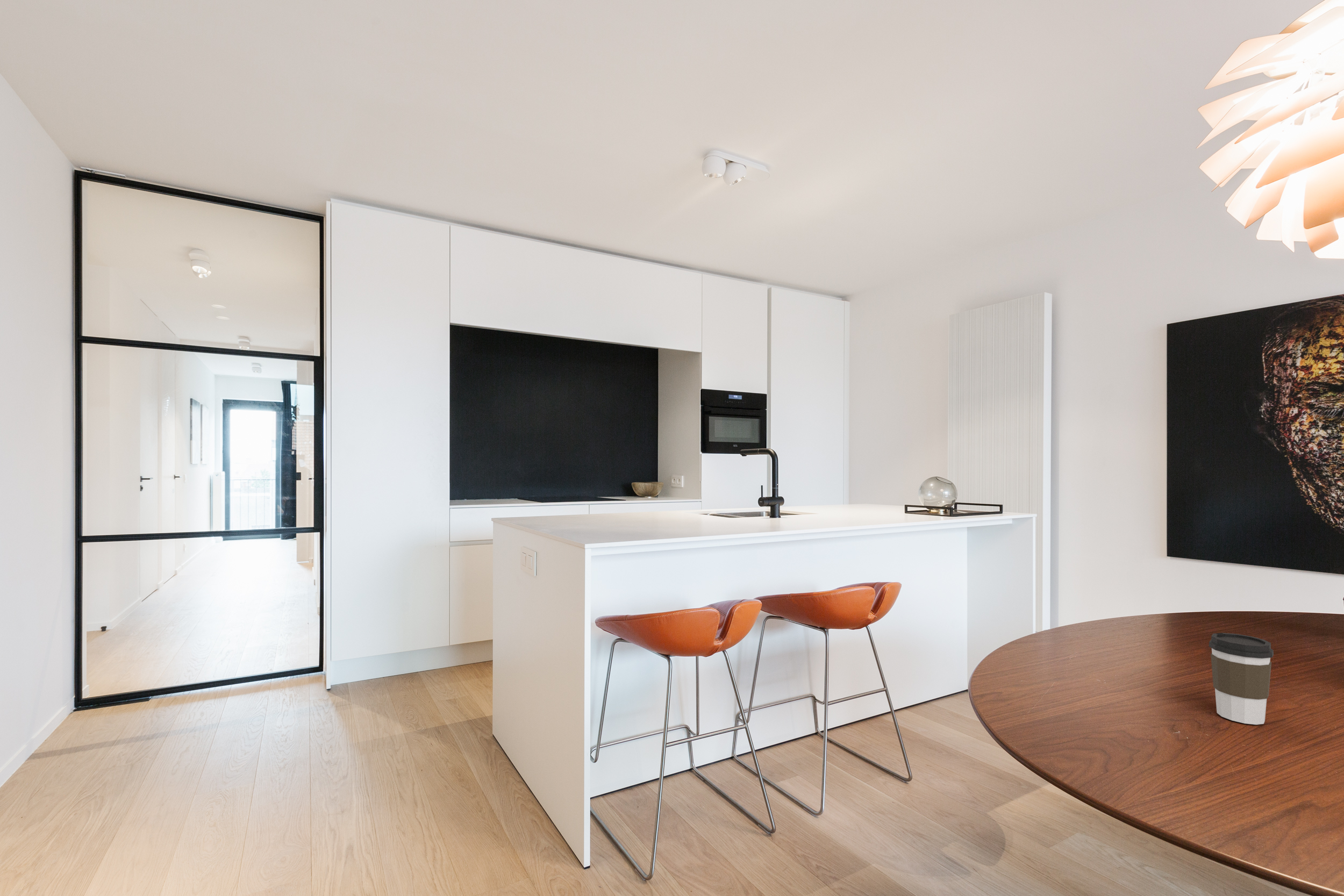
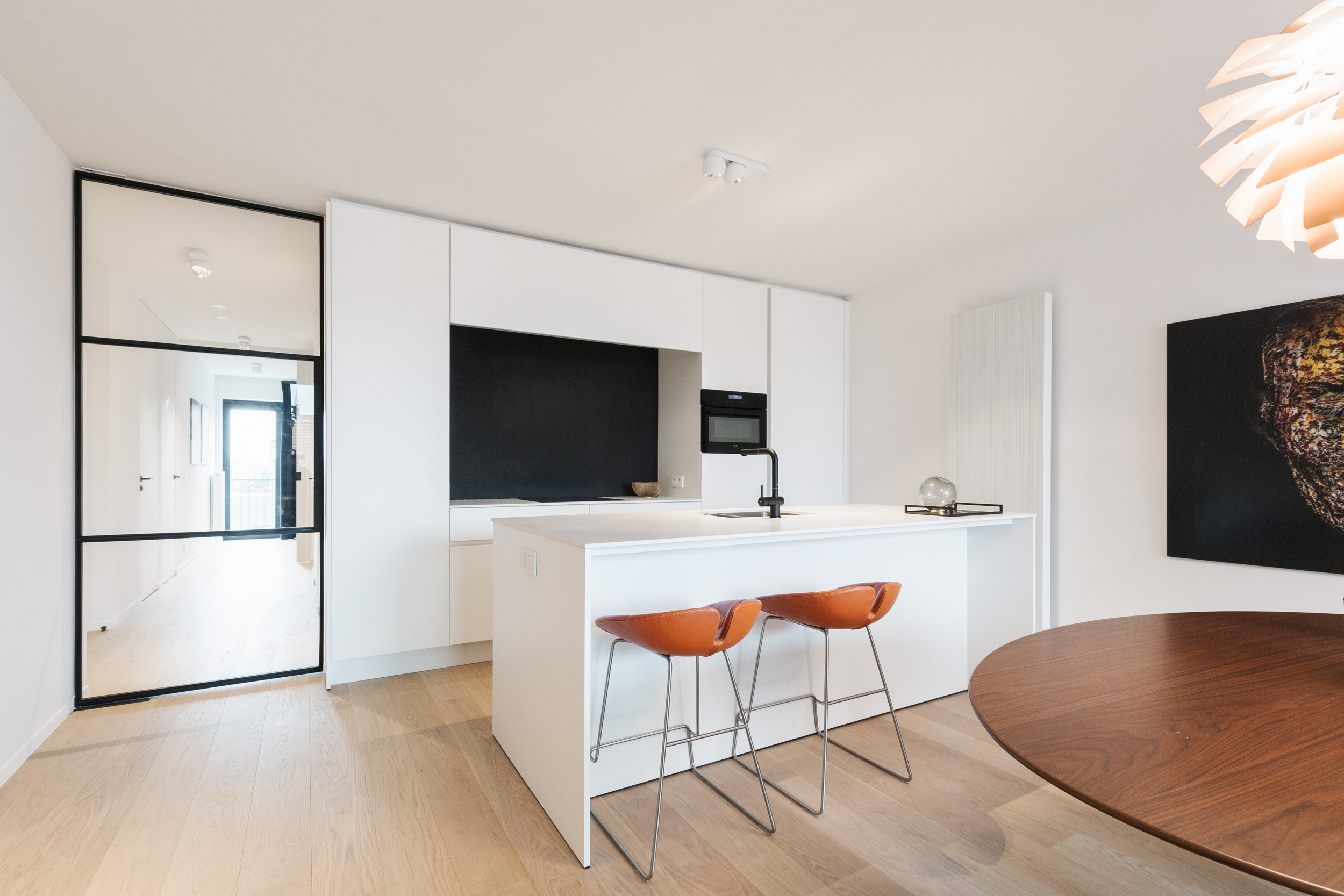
- coffee cup (1240, 678)
